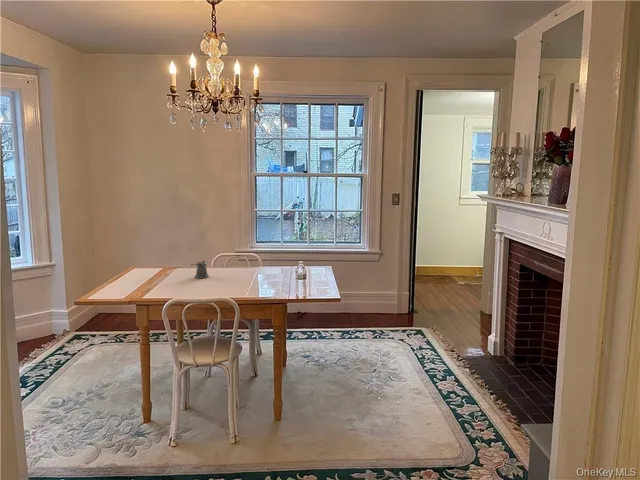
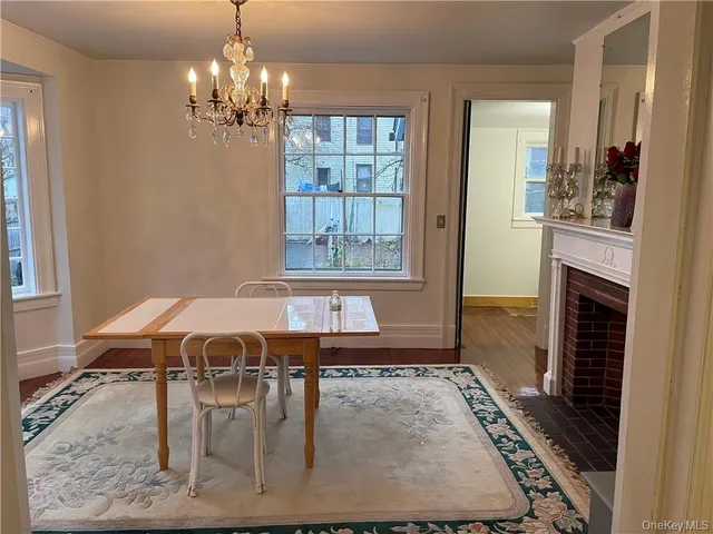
- pepper shaker (200, 269)
